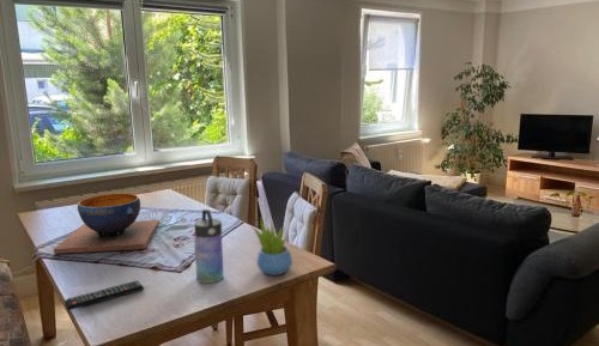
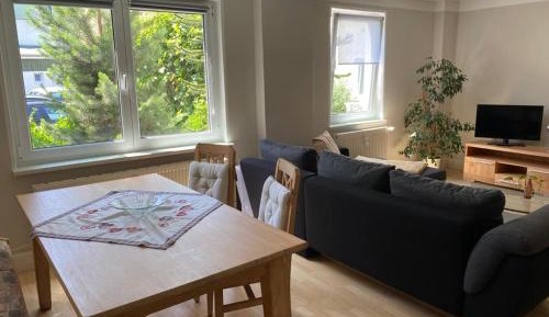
- decorative bowl (110, 218)
- water bottle (208, 243)
- succulent plant (273, 244)
- remote control (105, 295)
